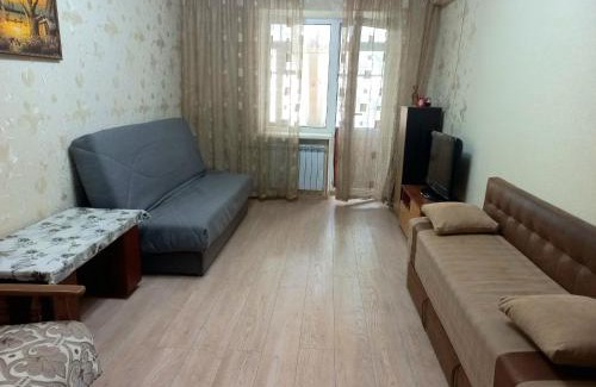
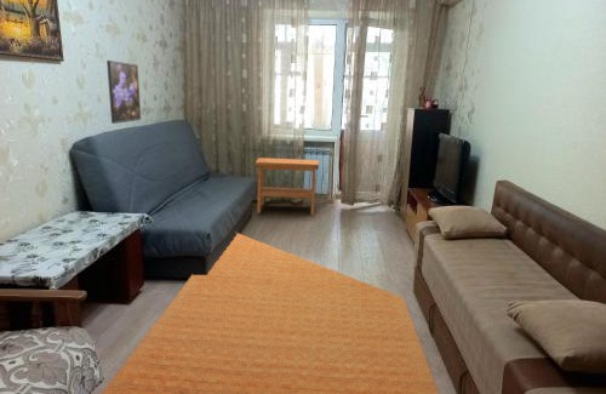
+ side table (286, 188)
+ rug (292, 290)
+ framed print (125, 92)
